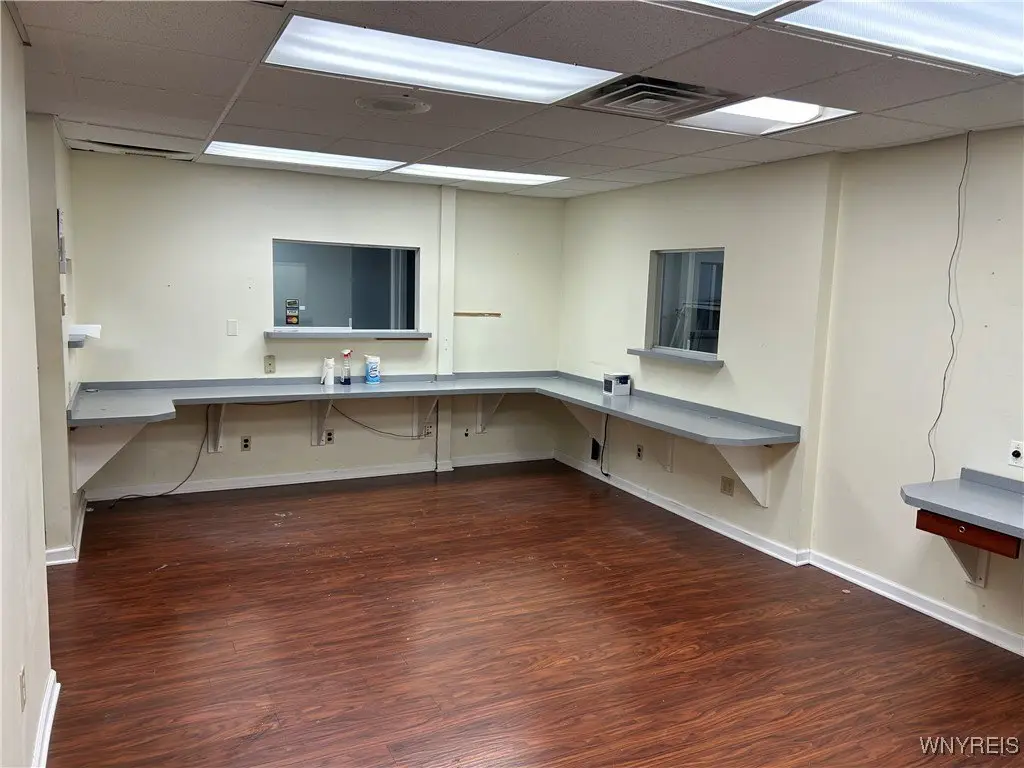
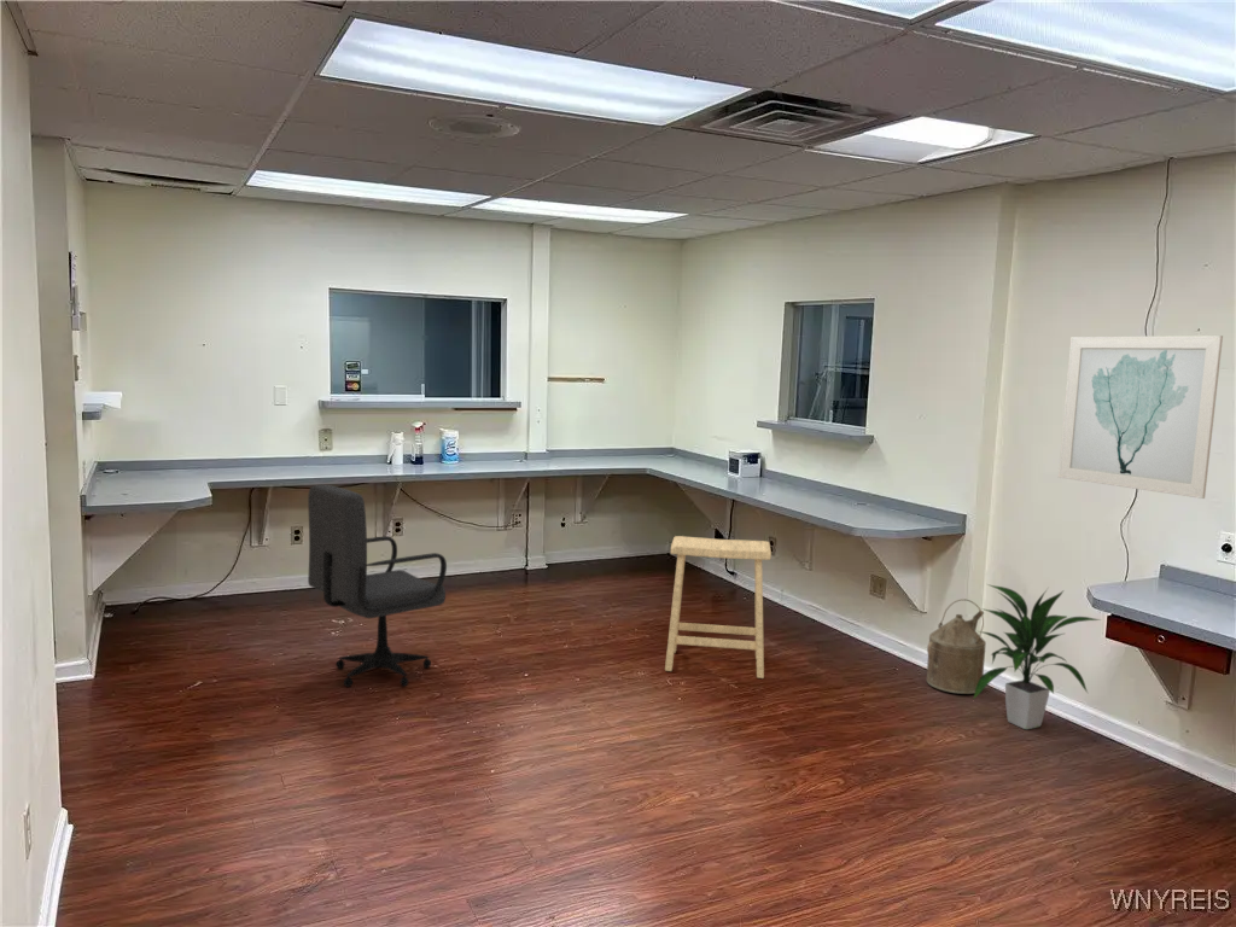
+ watering can (955, 643)
+ indoor plant (1024, 652)
+ office chair (379, 579)
+ wall art (1133, 412)
+ stool (717, 625)
